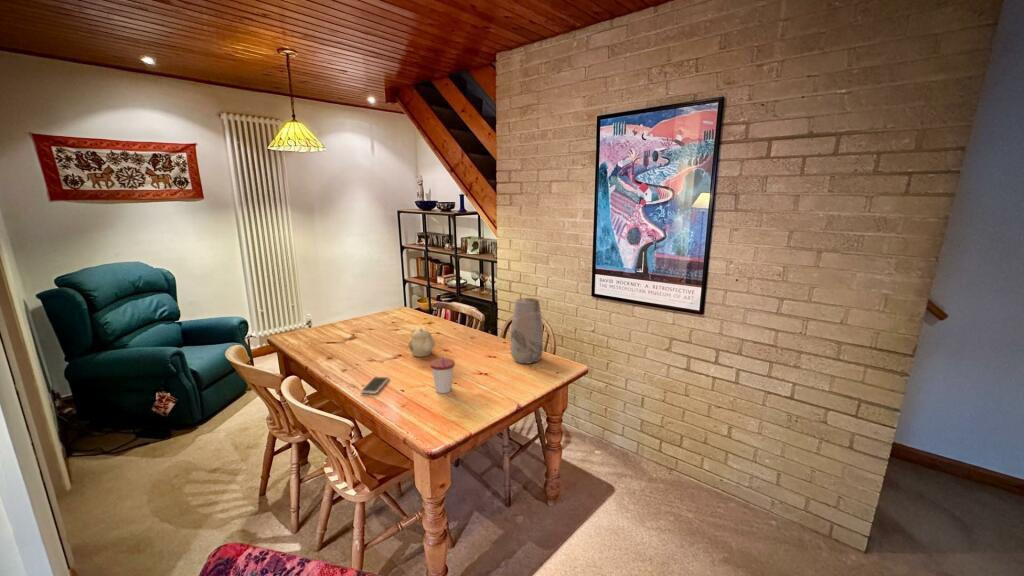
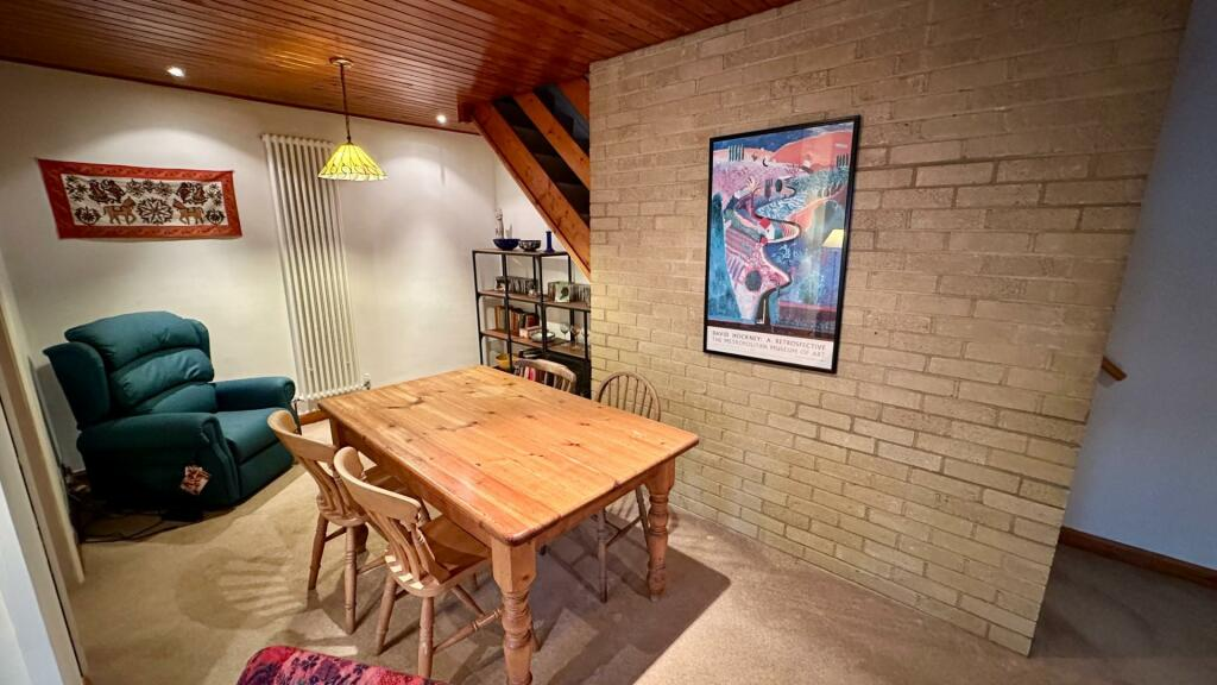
- smartphone (375, 384)
- cup (442, 372)
- vase (526, 330)
- teapot (420, 340)
